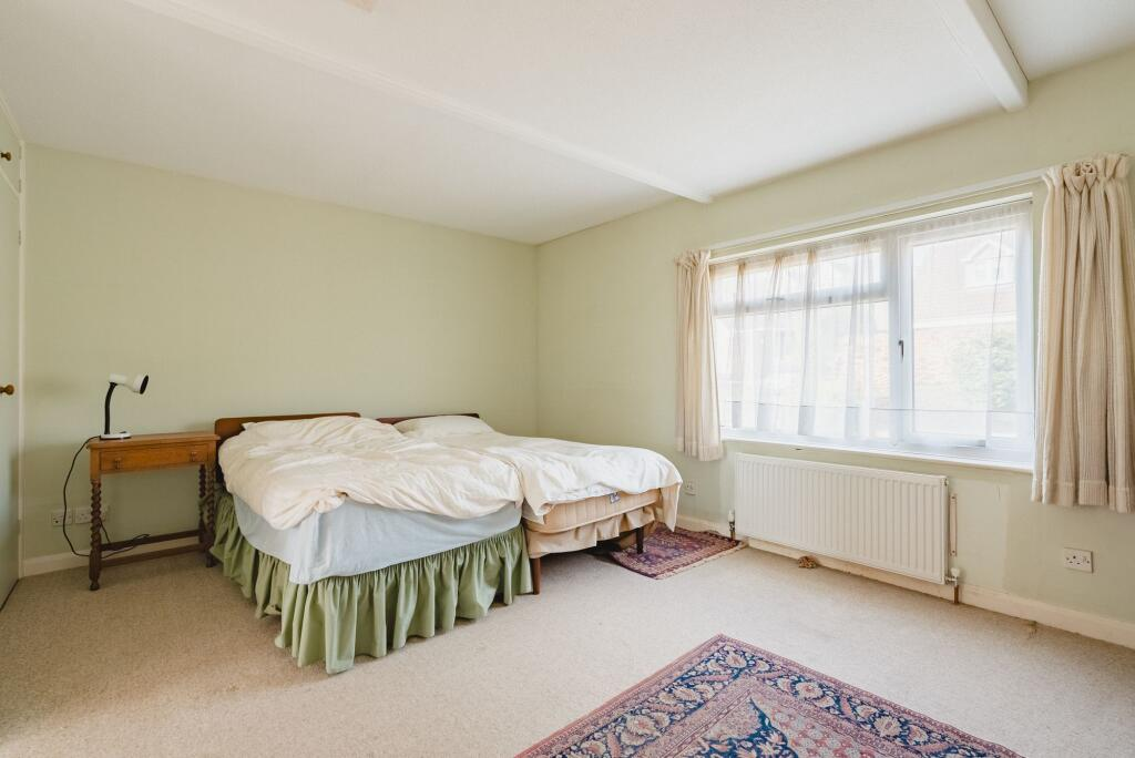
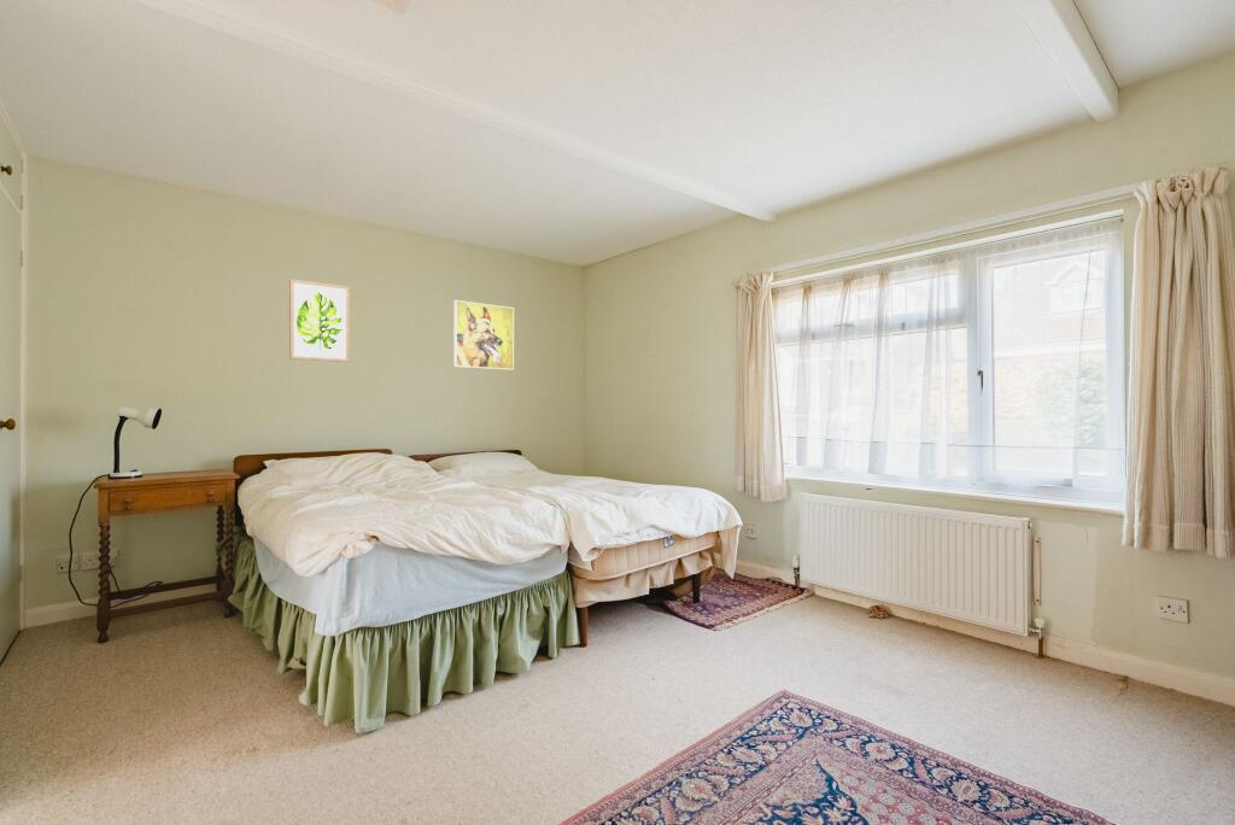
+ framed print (485, 335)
+ wall art (320, 321)
